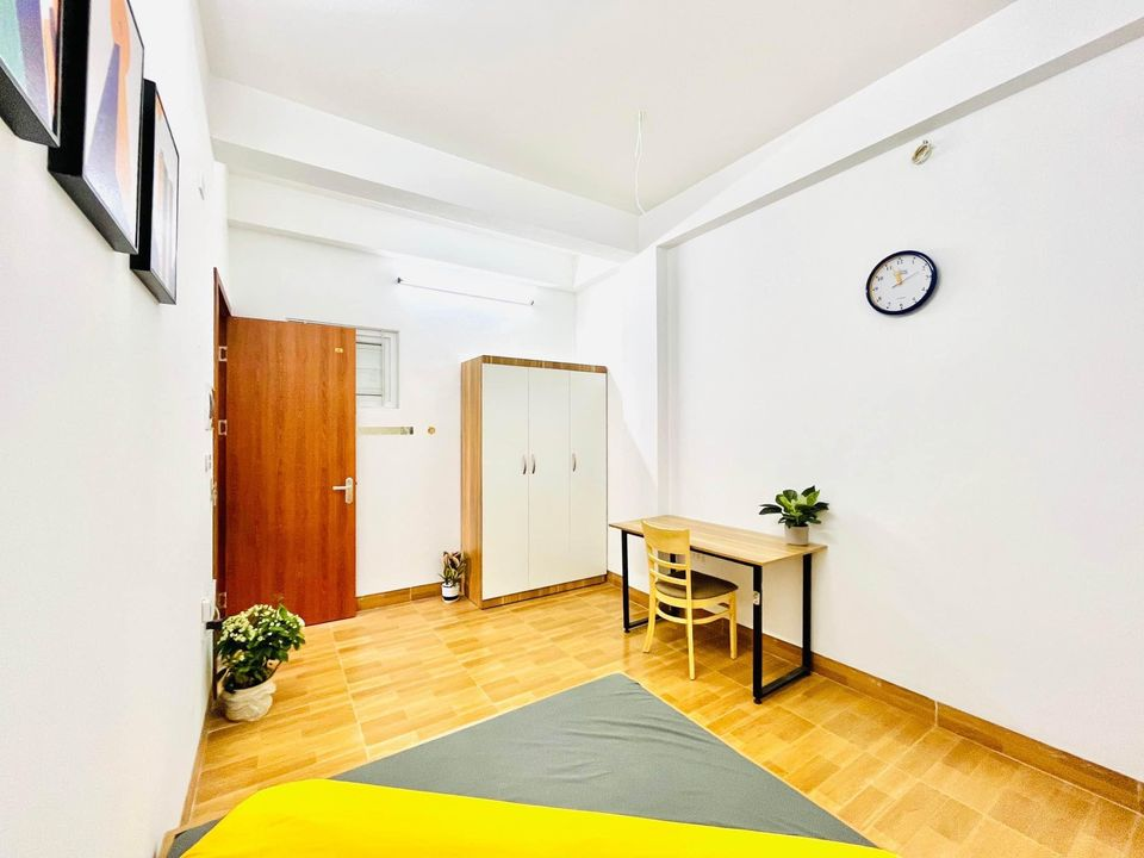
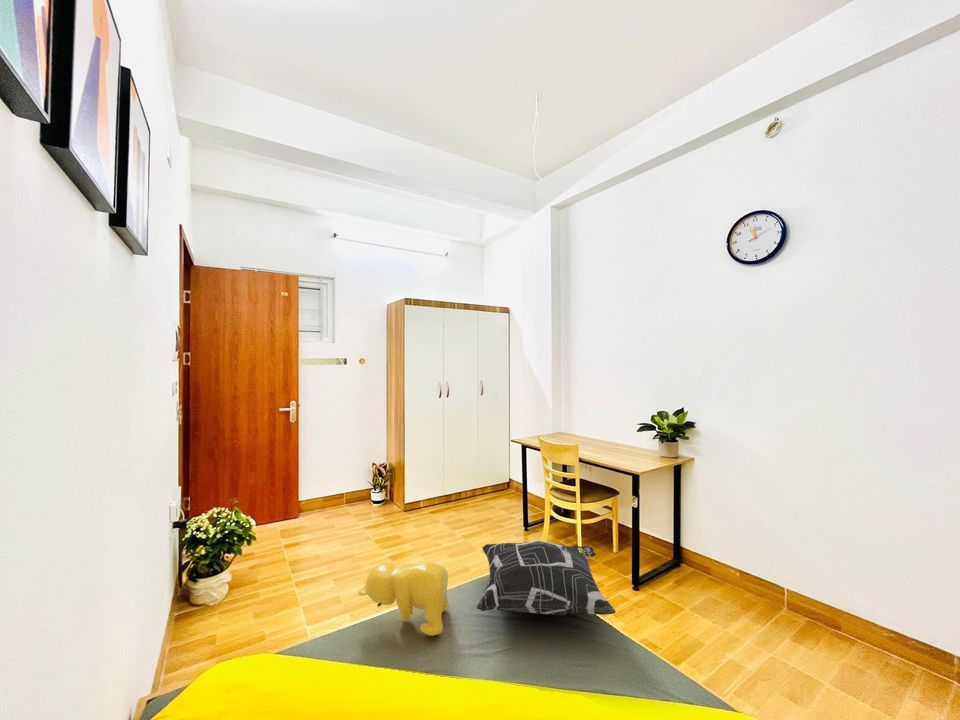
+ decorative pillow (542, 573)
+ teddy bear (404, 593)
